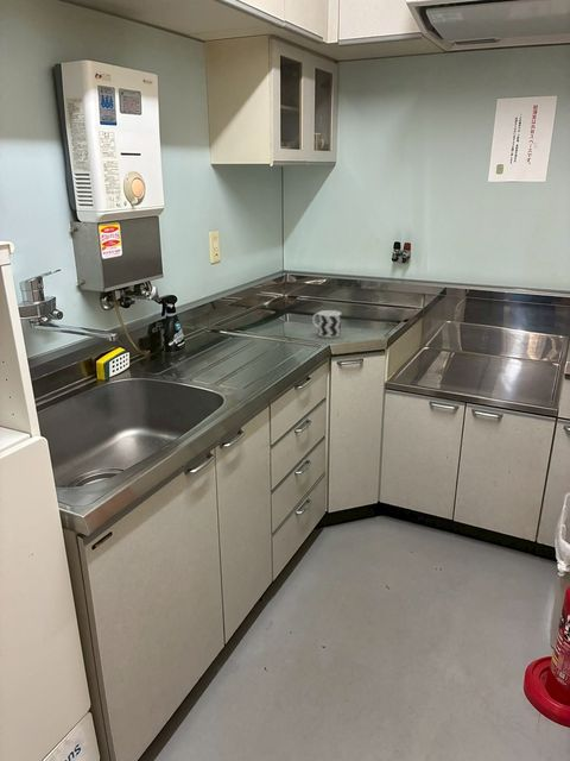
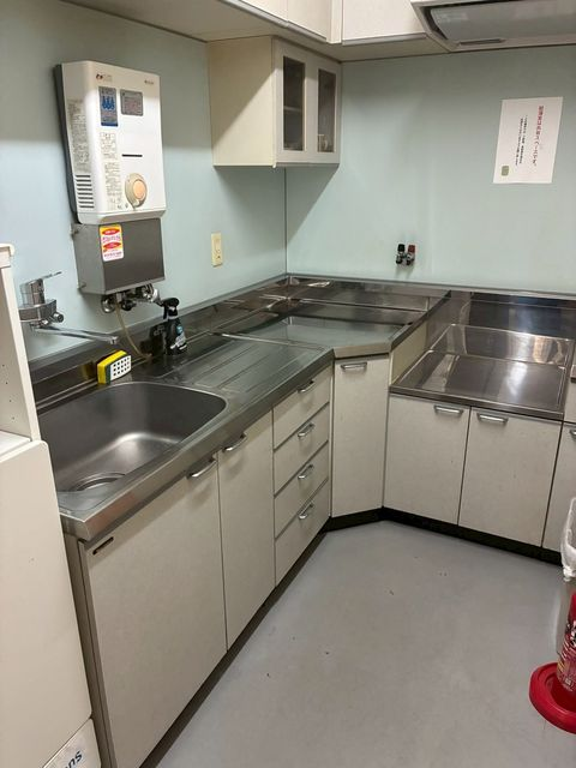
- cup (325, 322)
